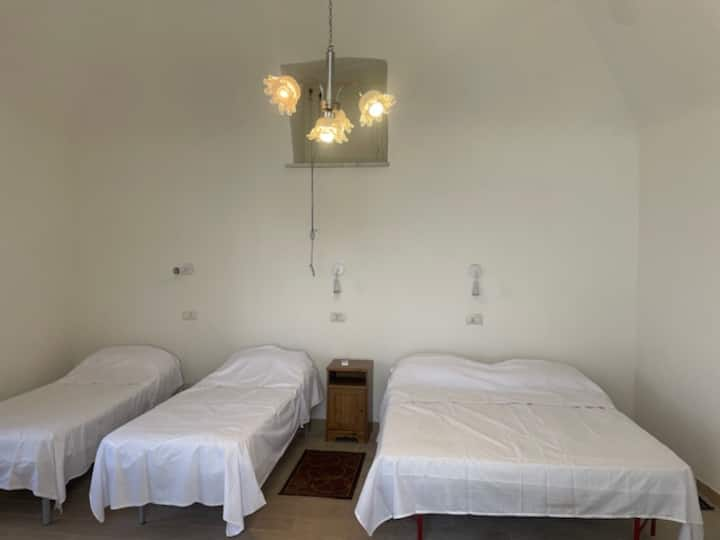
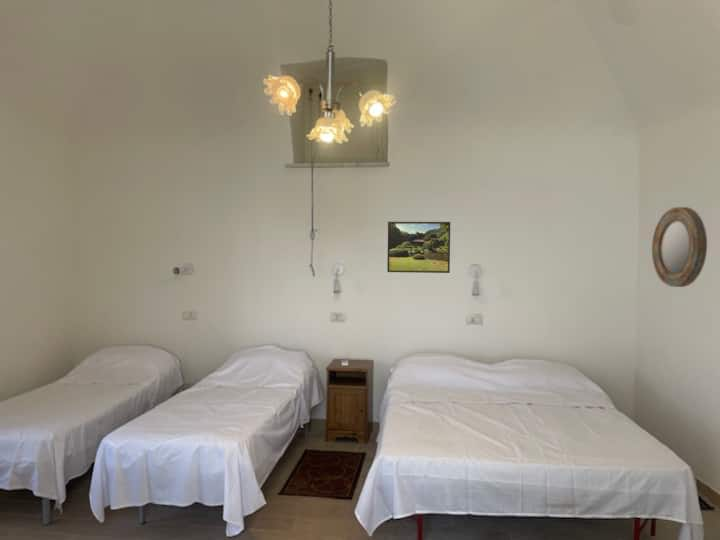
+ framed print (418, 247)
+ home mirror (676, 247)
